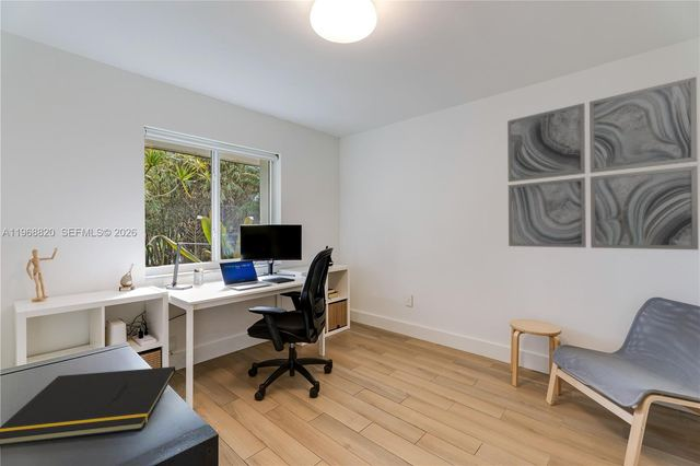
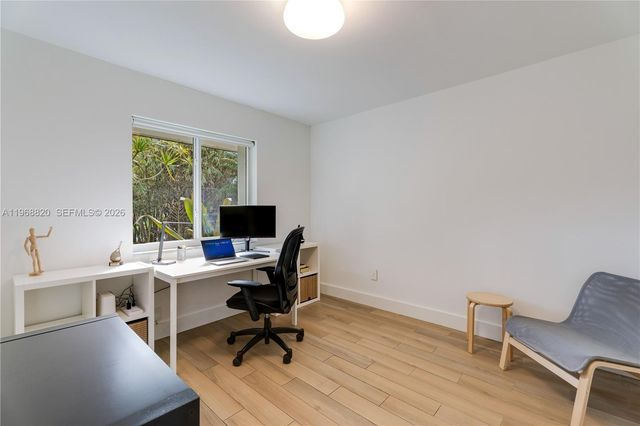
- notepad (96, 399)
- wall art (584, 173)
